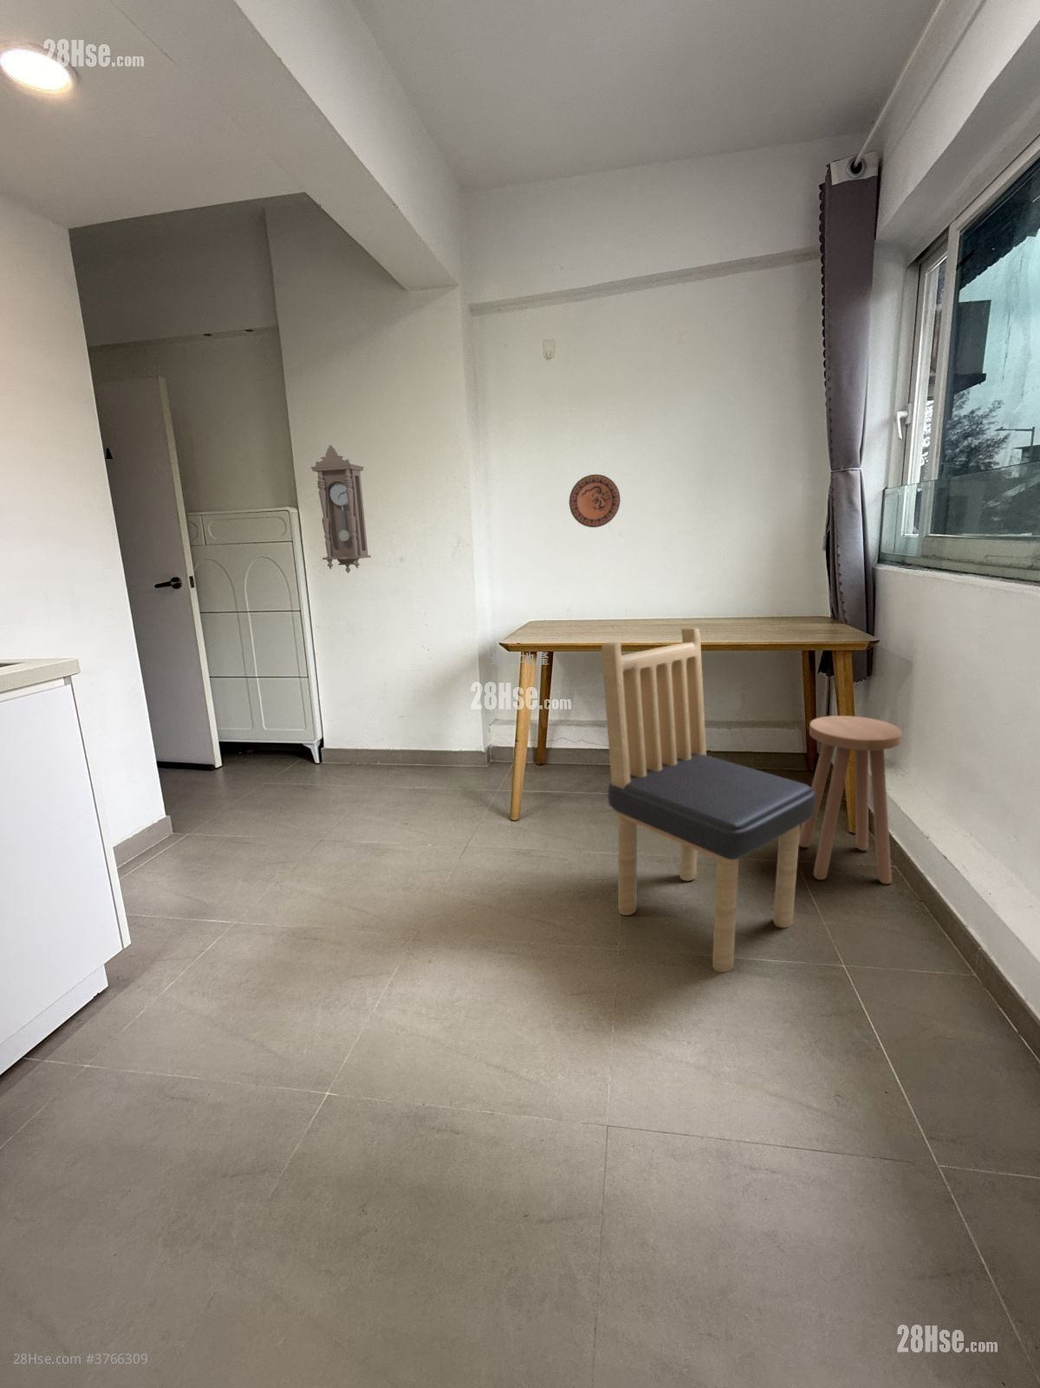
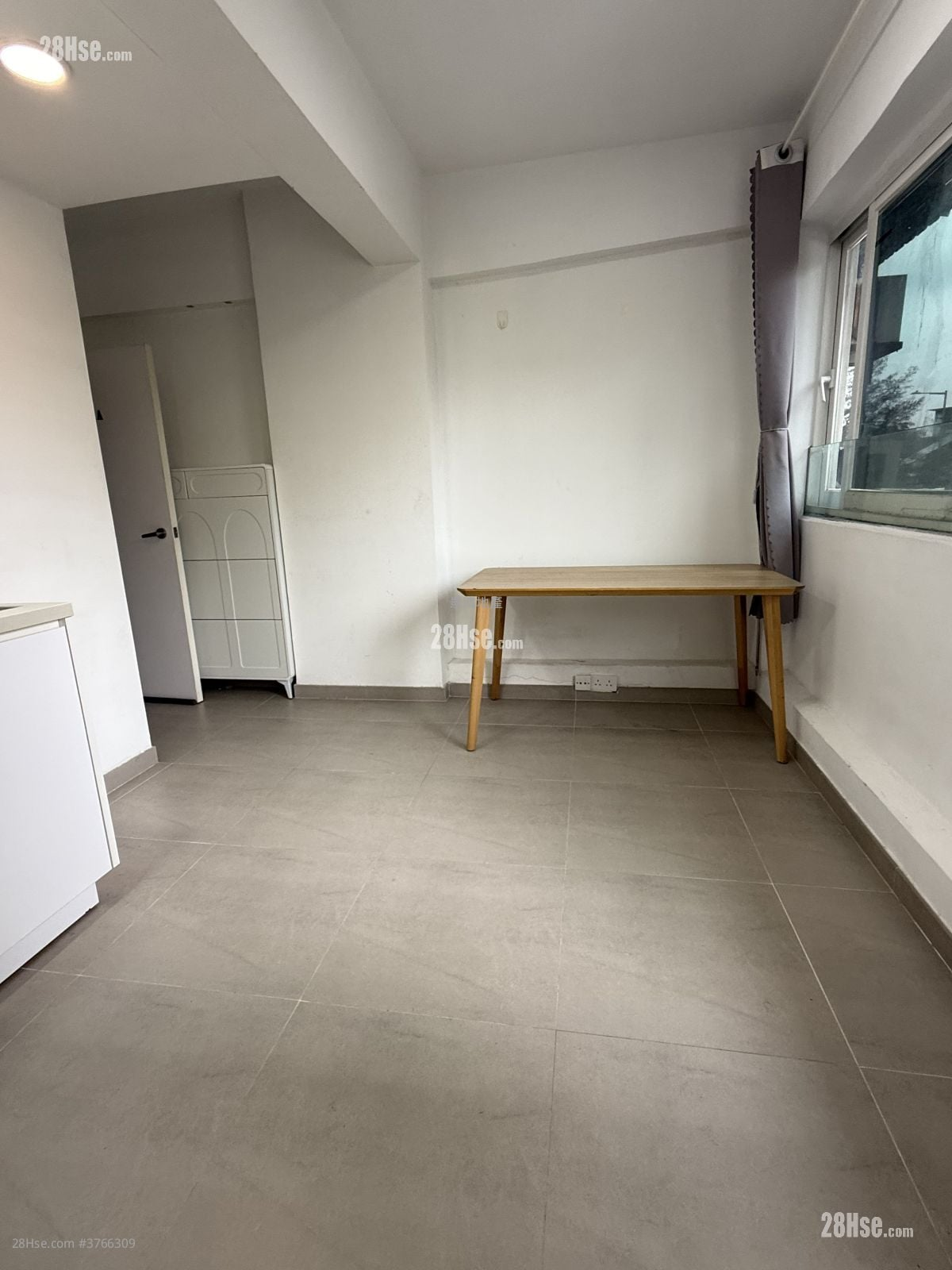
- dining chair (705, 785)
- pendulum clock (342, 511)
- decorative plate (593, 501)
- stool (841, 797)
